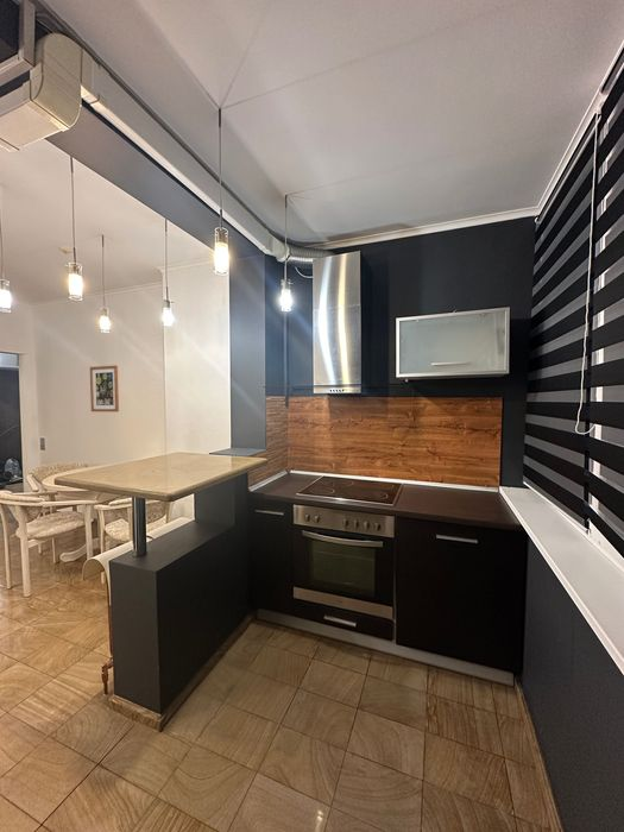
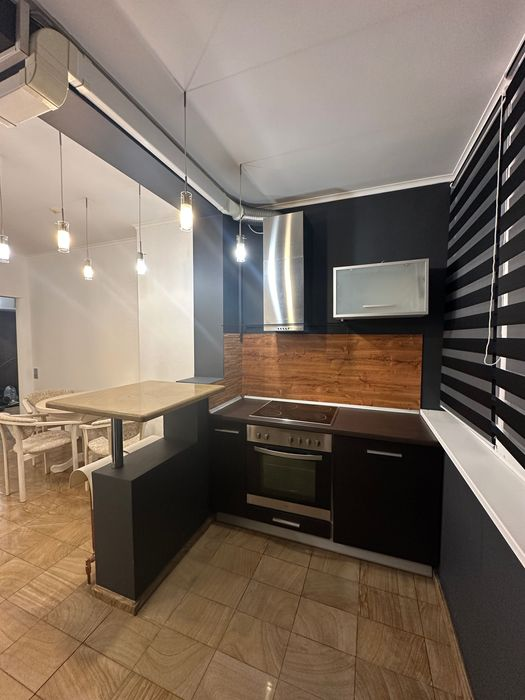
- wall art (103, 389)
